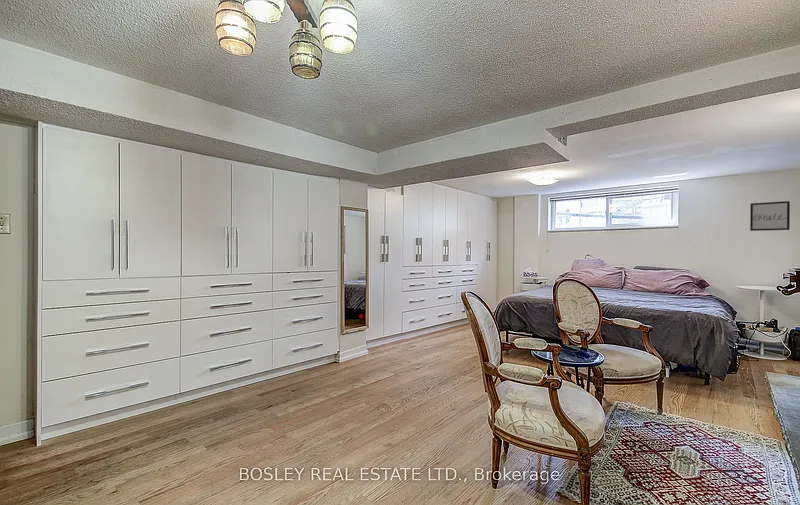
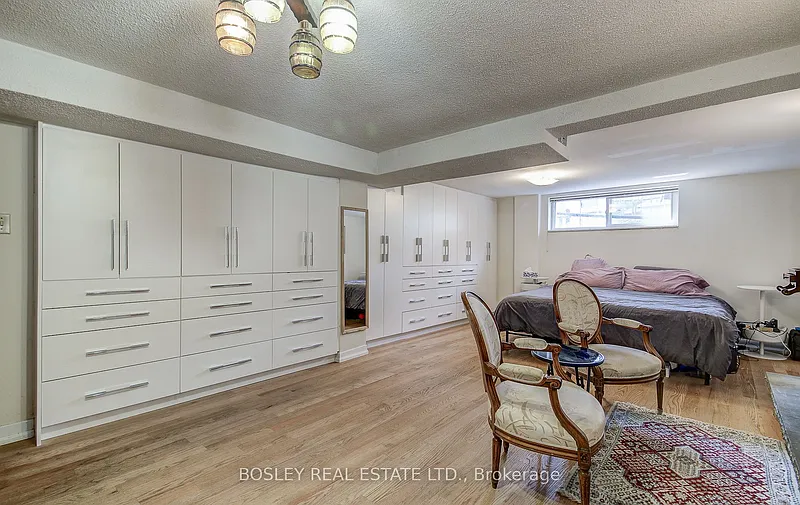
- wall art (769, 216)
